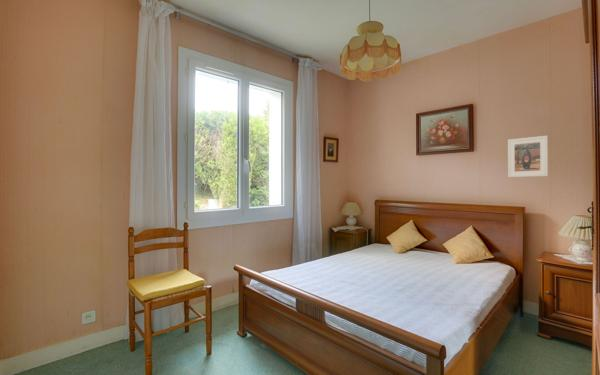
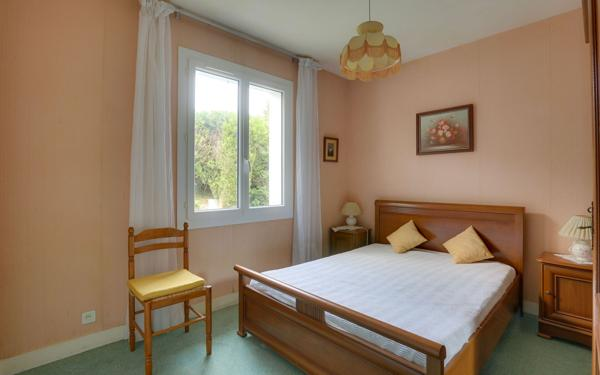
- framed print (527, 157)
